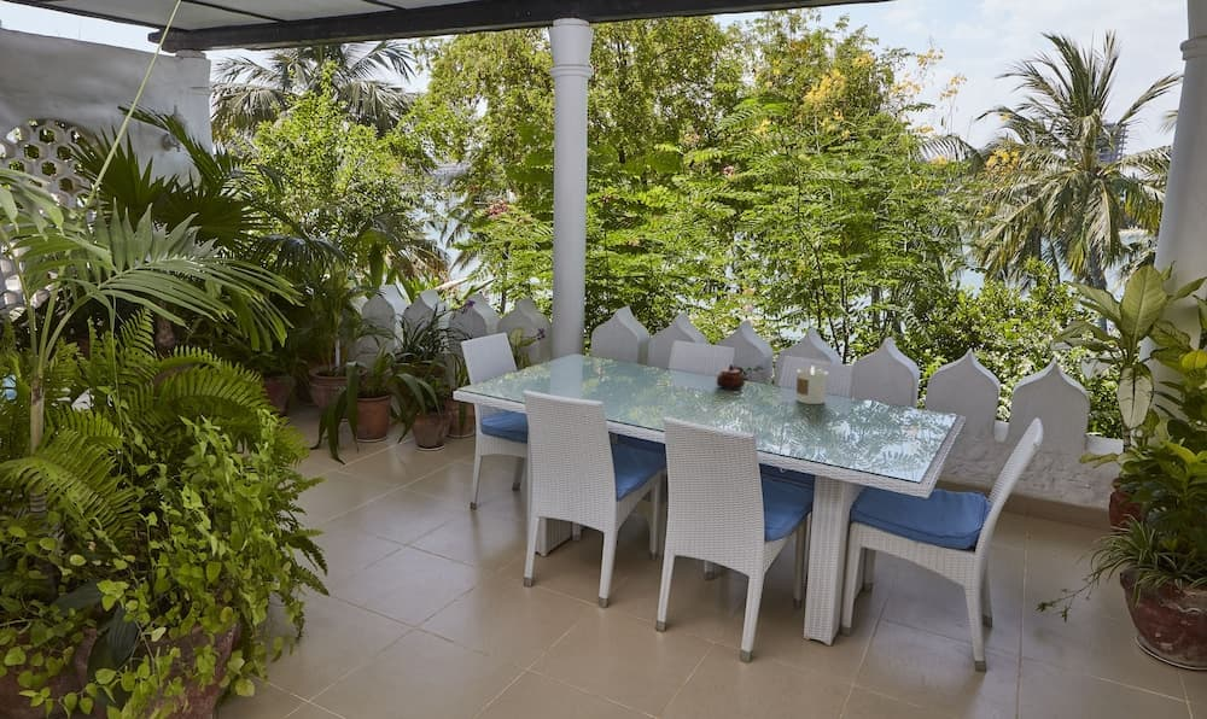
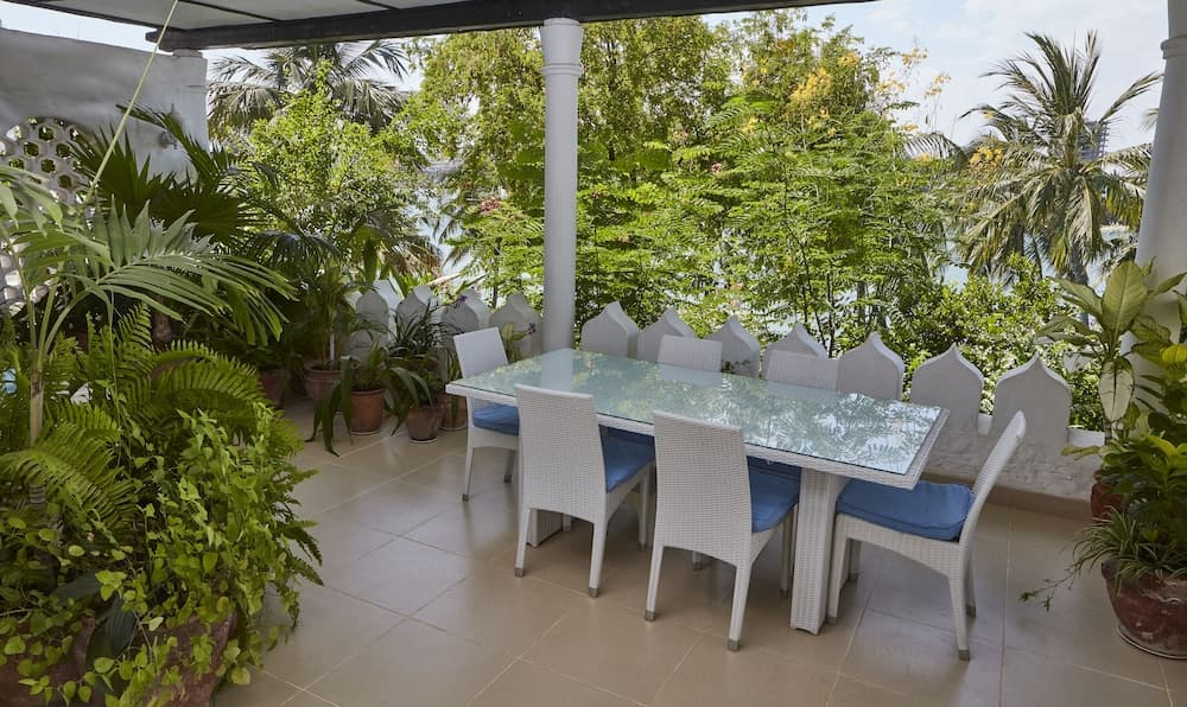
- teapot (730, 375)
- candle (811, 382)
